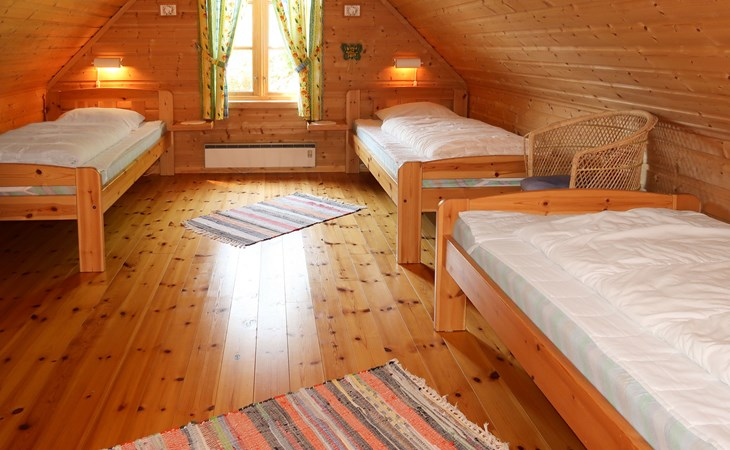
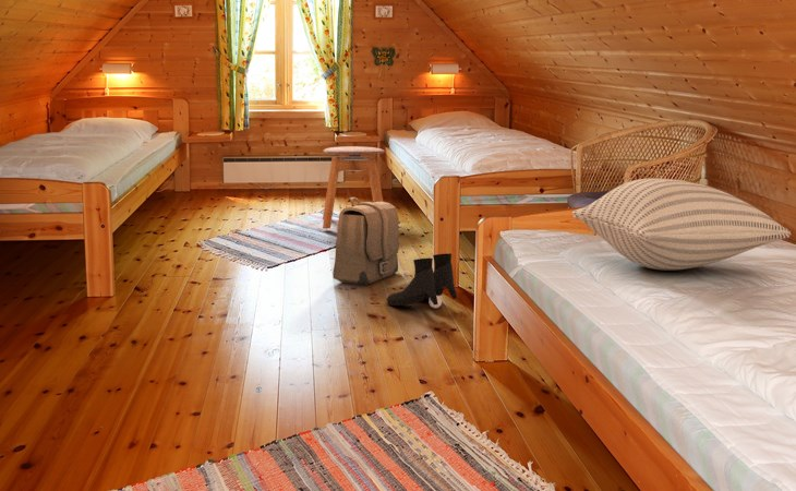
+ backpack (369, 239)
+ stool (353, 170)
+ boots (421, 277)
+ pillow (674, 223)
